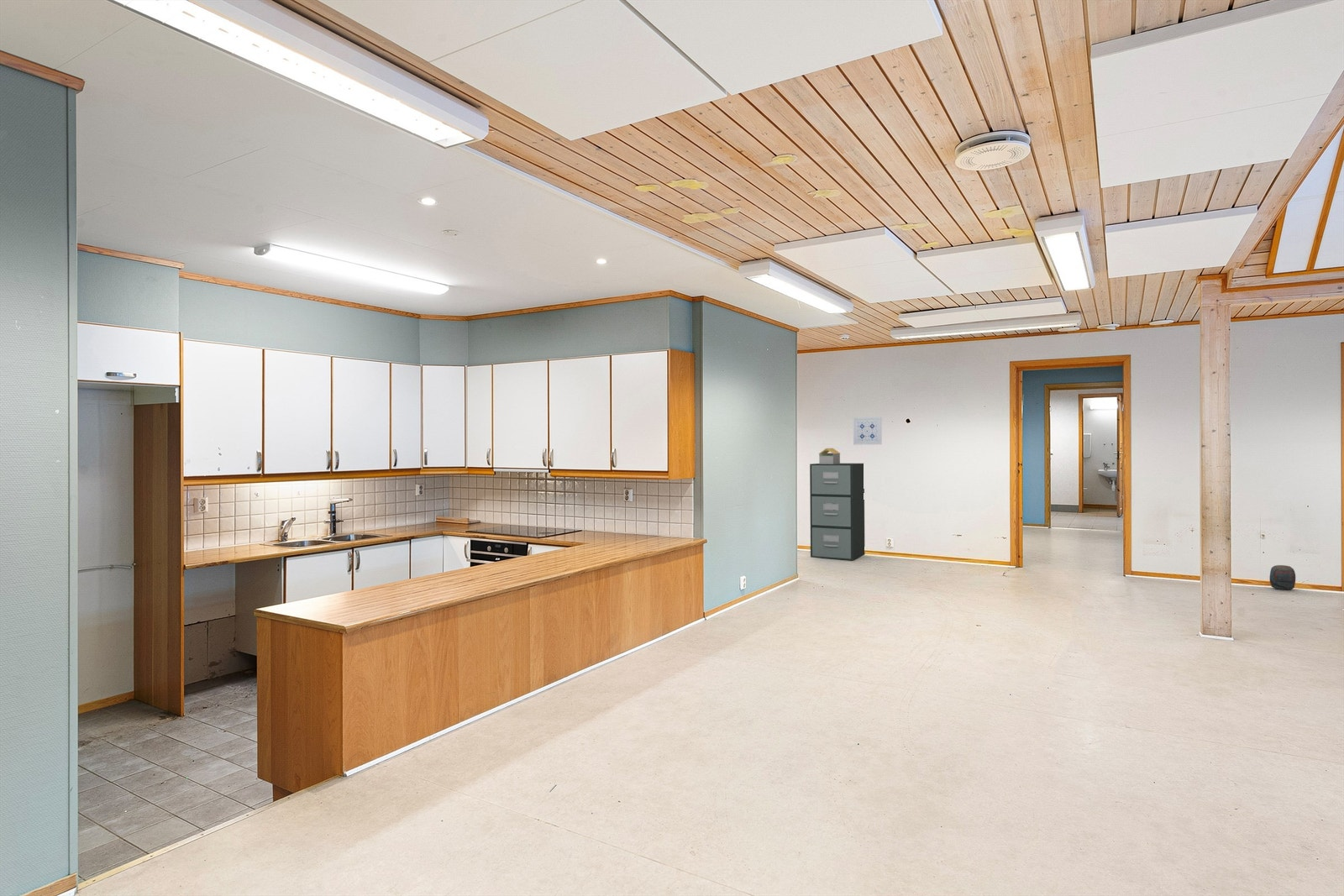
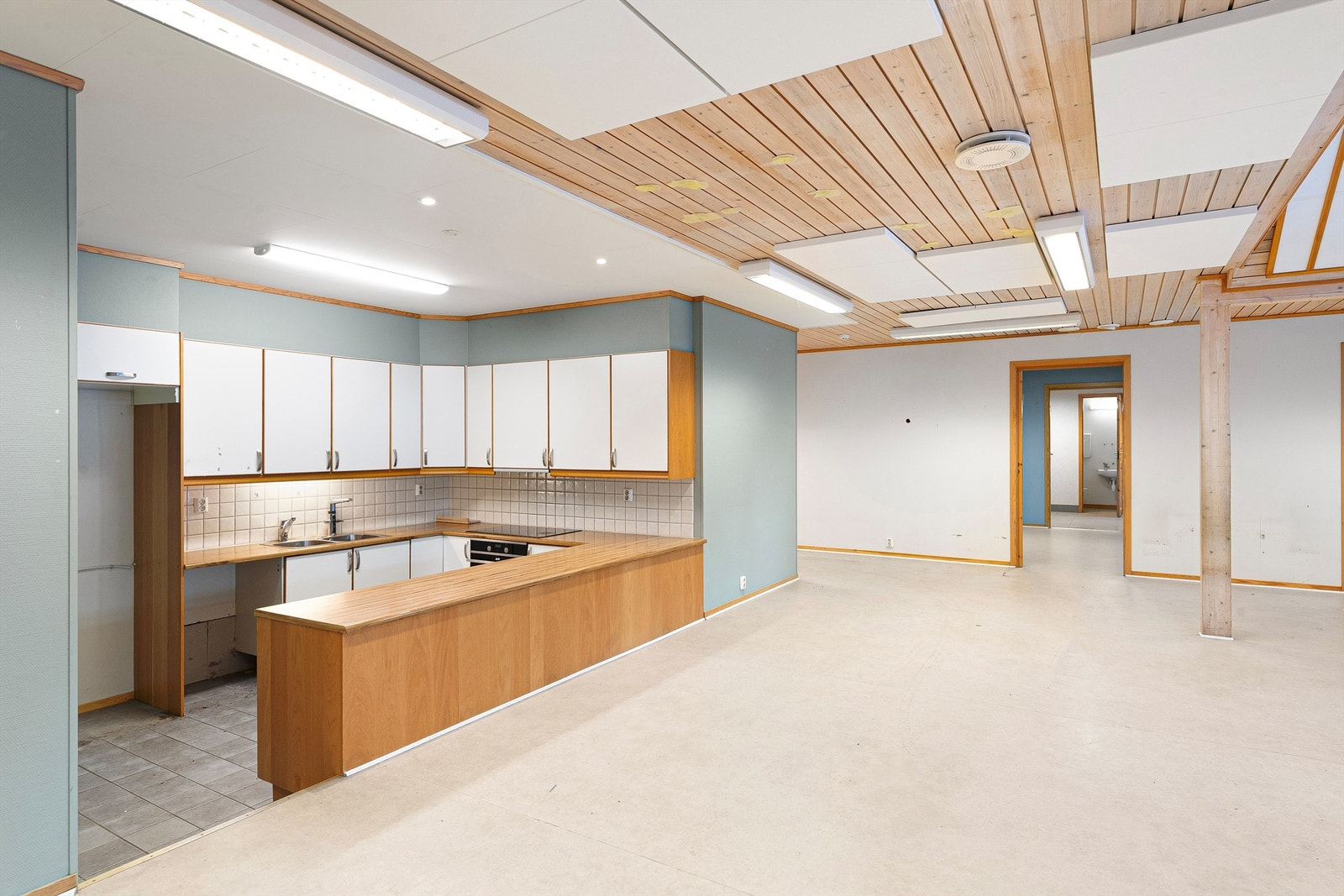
- rock (1283, 577)
- wall art (867, 431)
- filing cabinet (837, 510)
- architectural model (829, 455)
